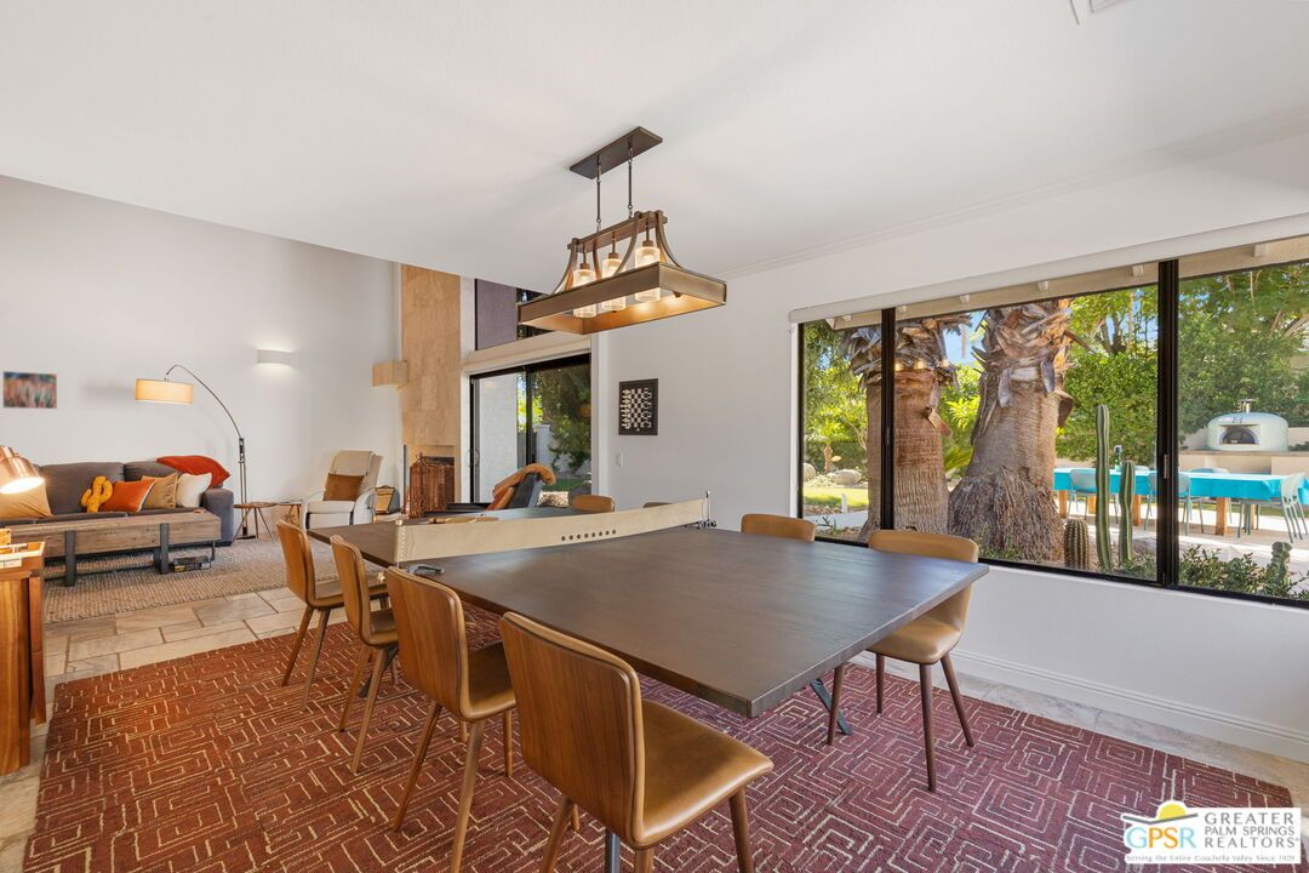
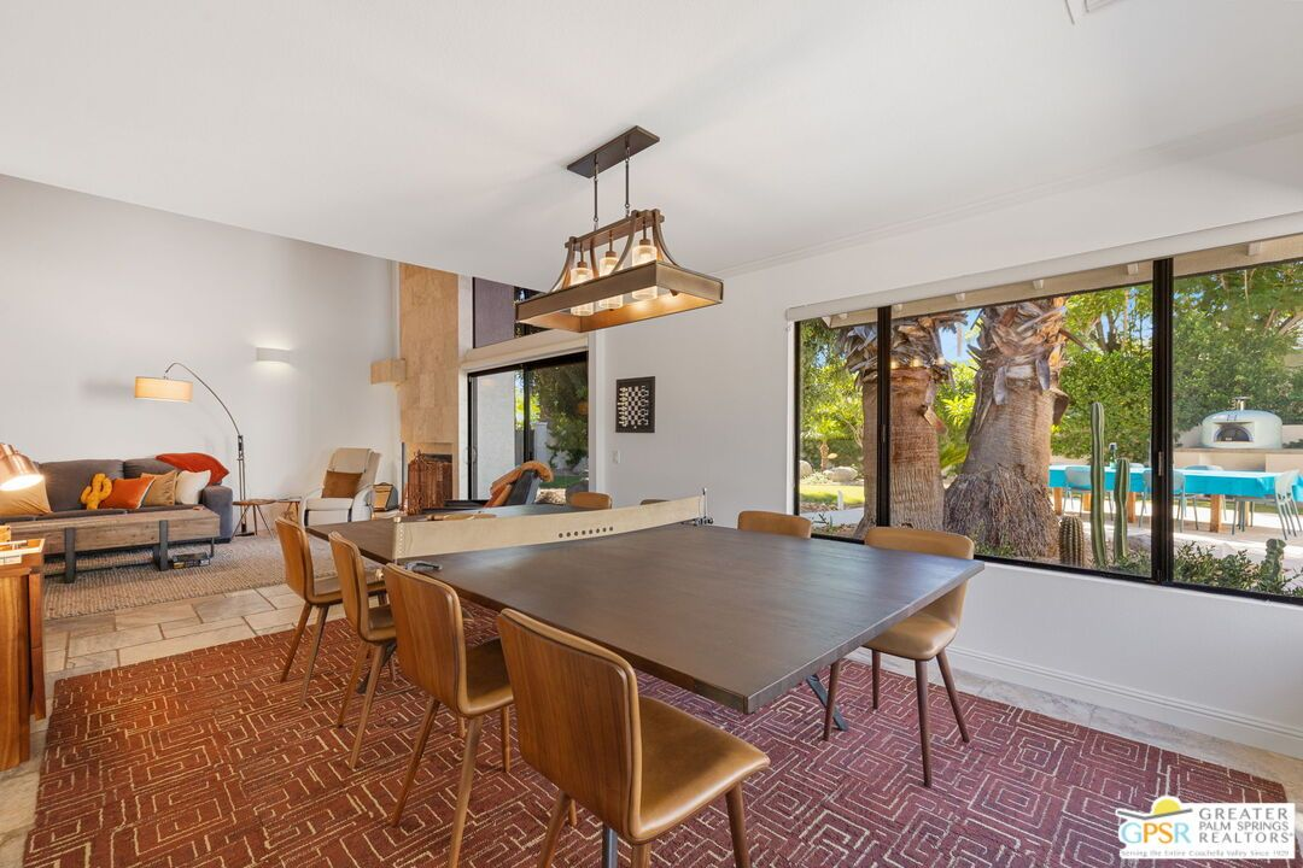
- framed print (30, 390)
